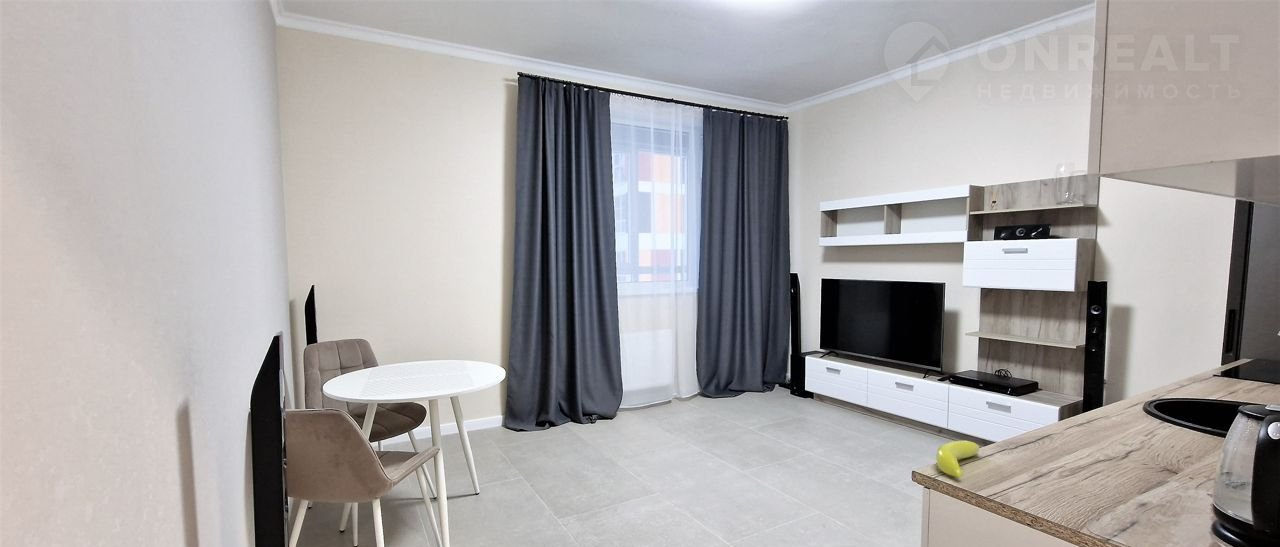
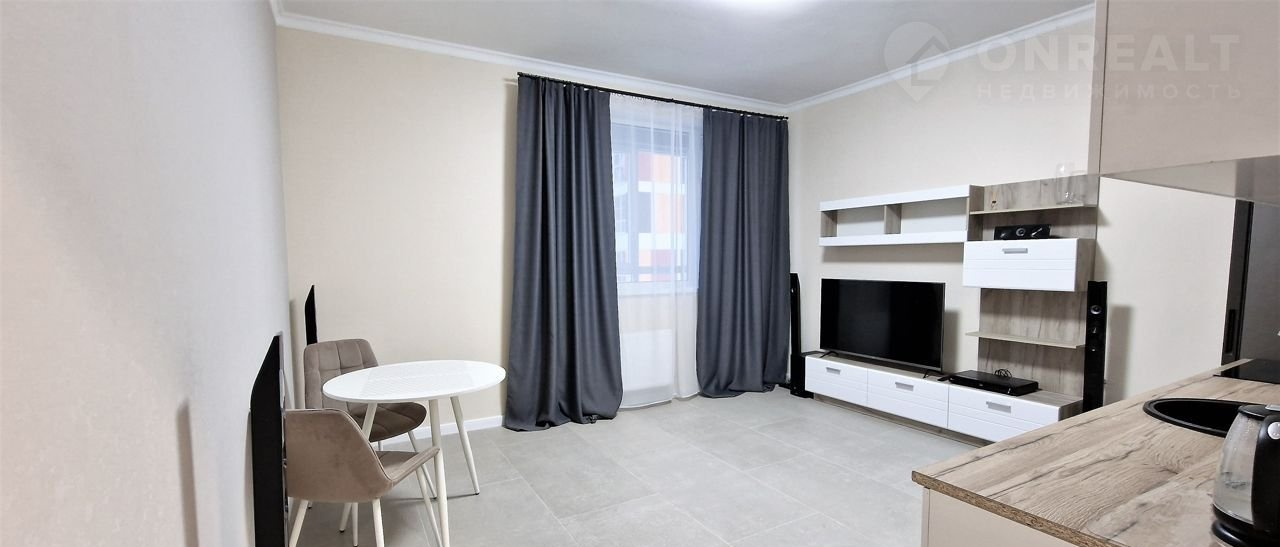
- banana (963, 455)
